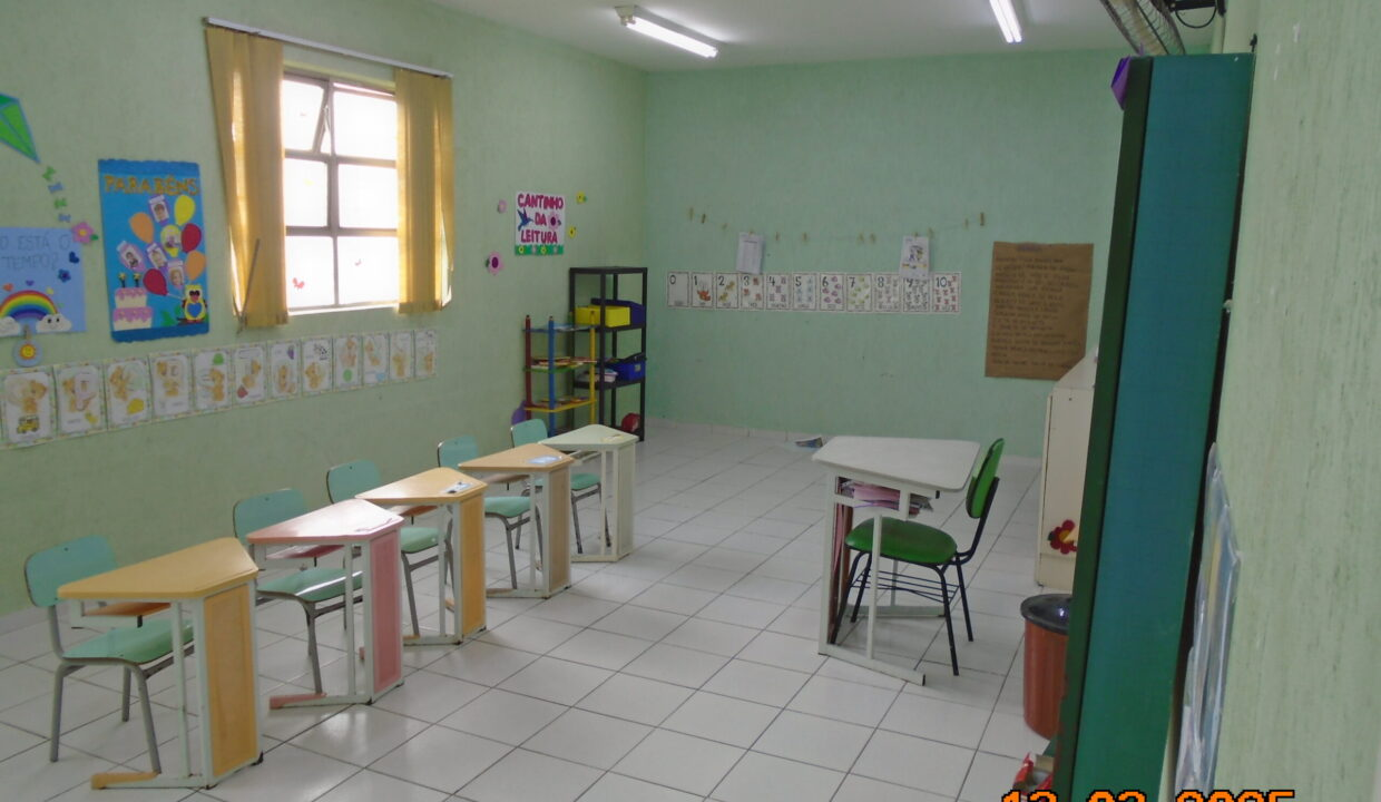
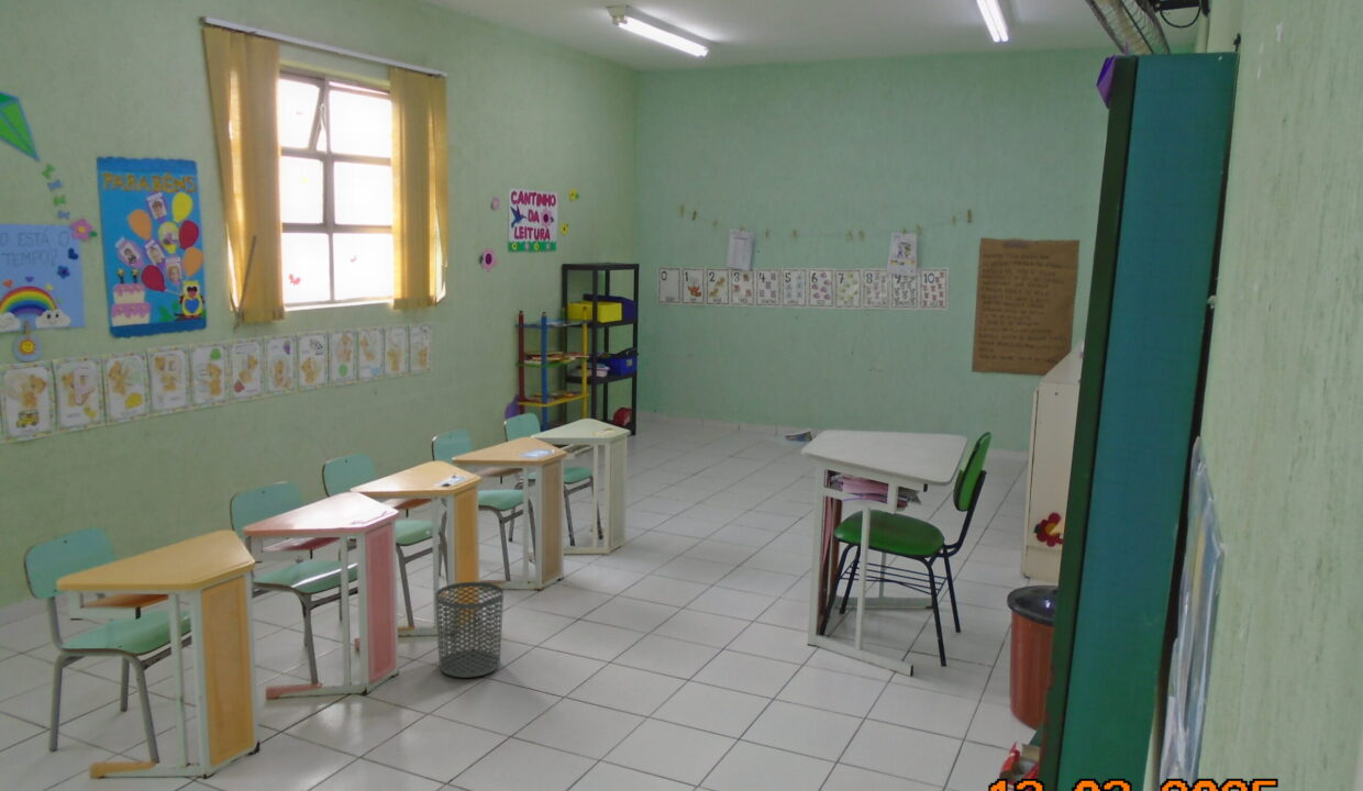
+ waste bin (469, 630)
